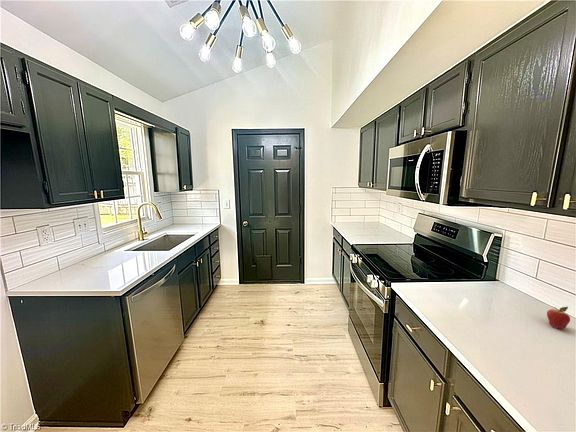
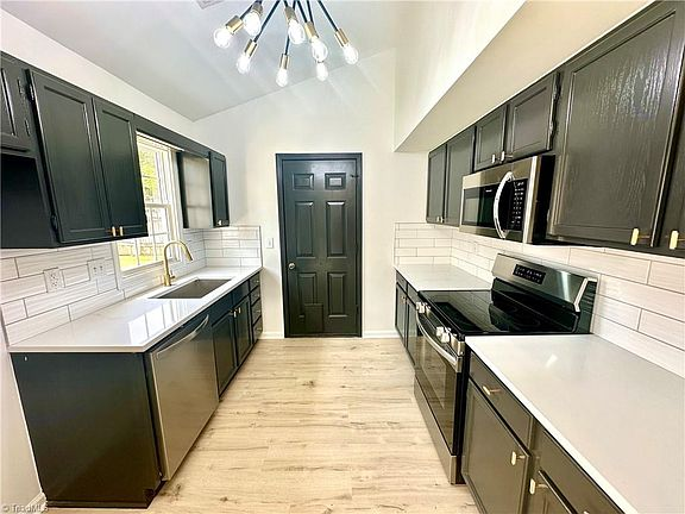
- fruit (558, 315)
